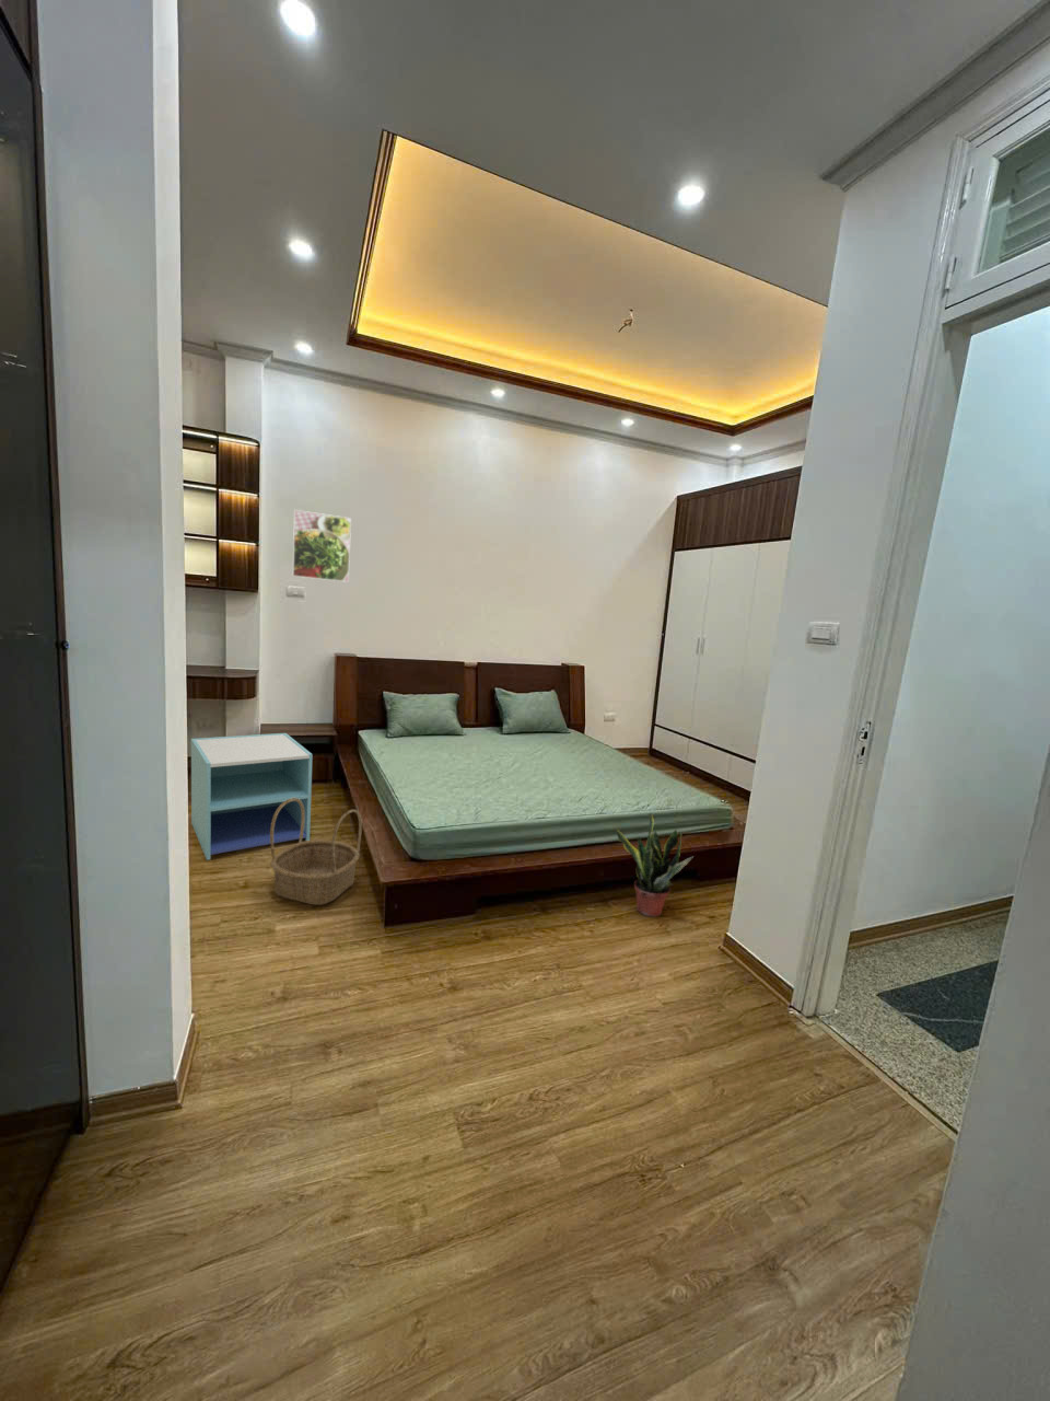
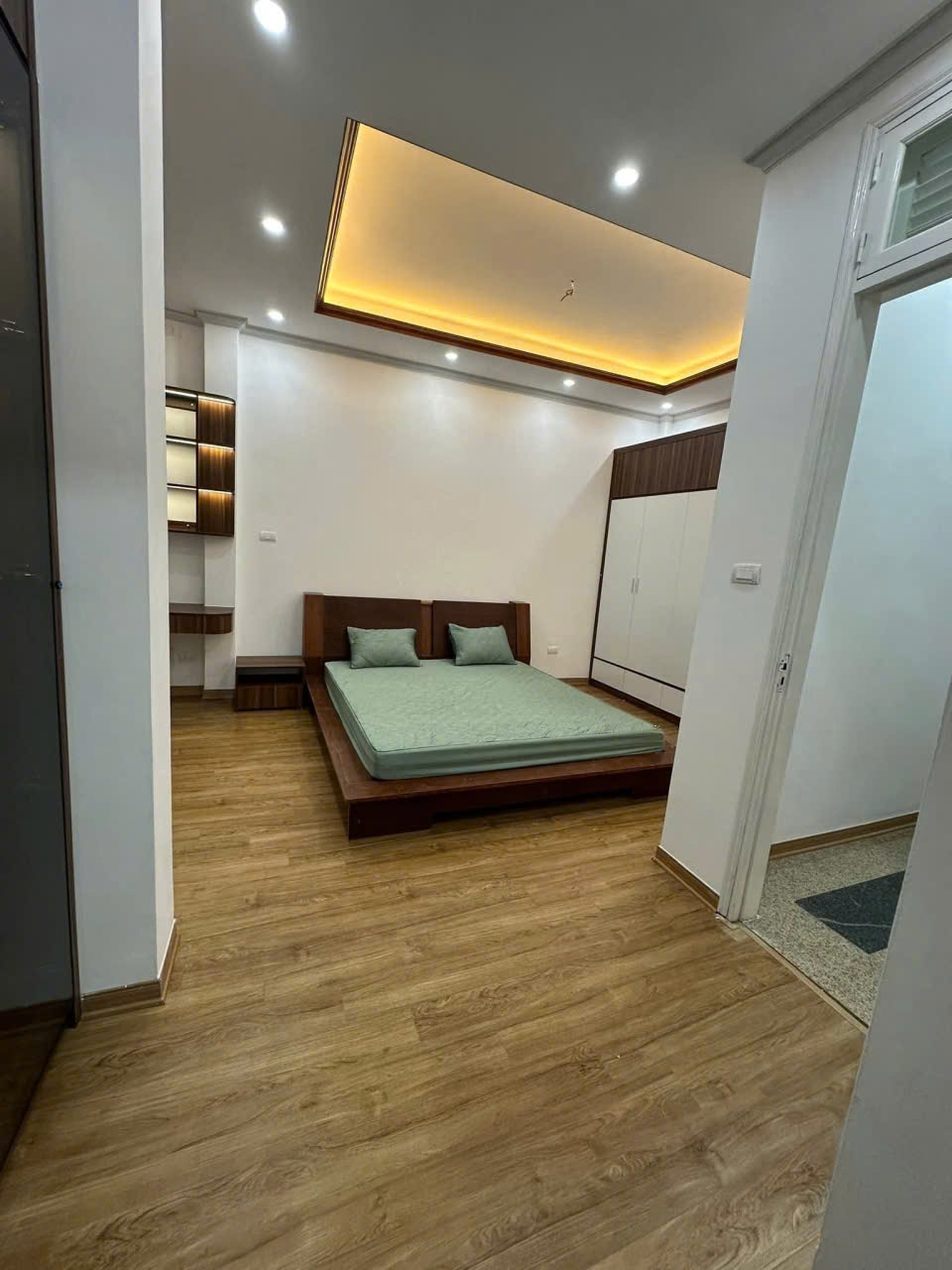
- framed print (322, 546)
- nightstand (249, 789)
- basket (317, 847)
- potted plant (650, 866)
